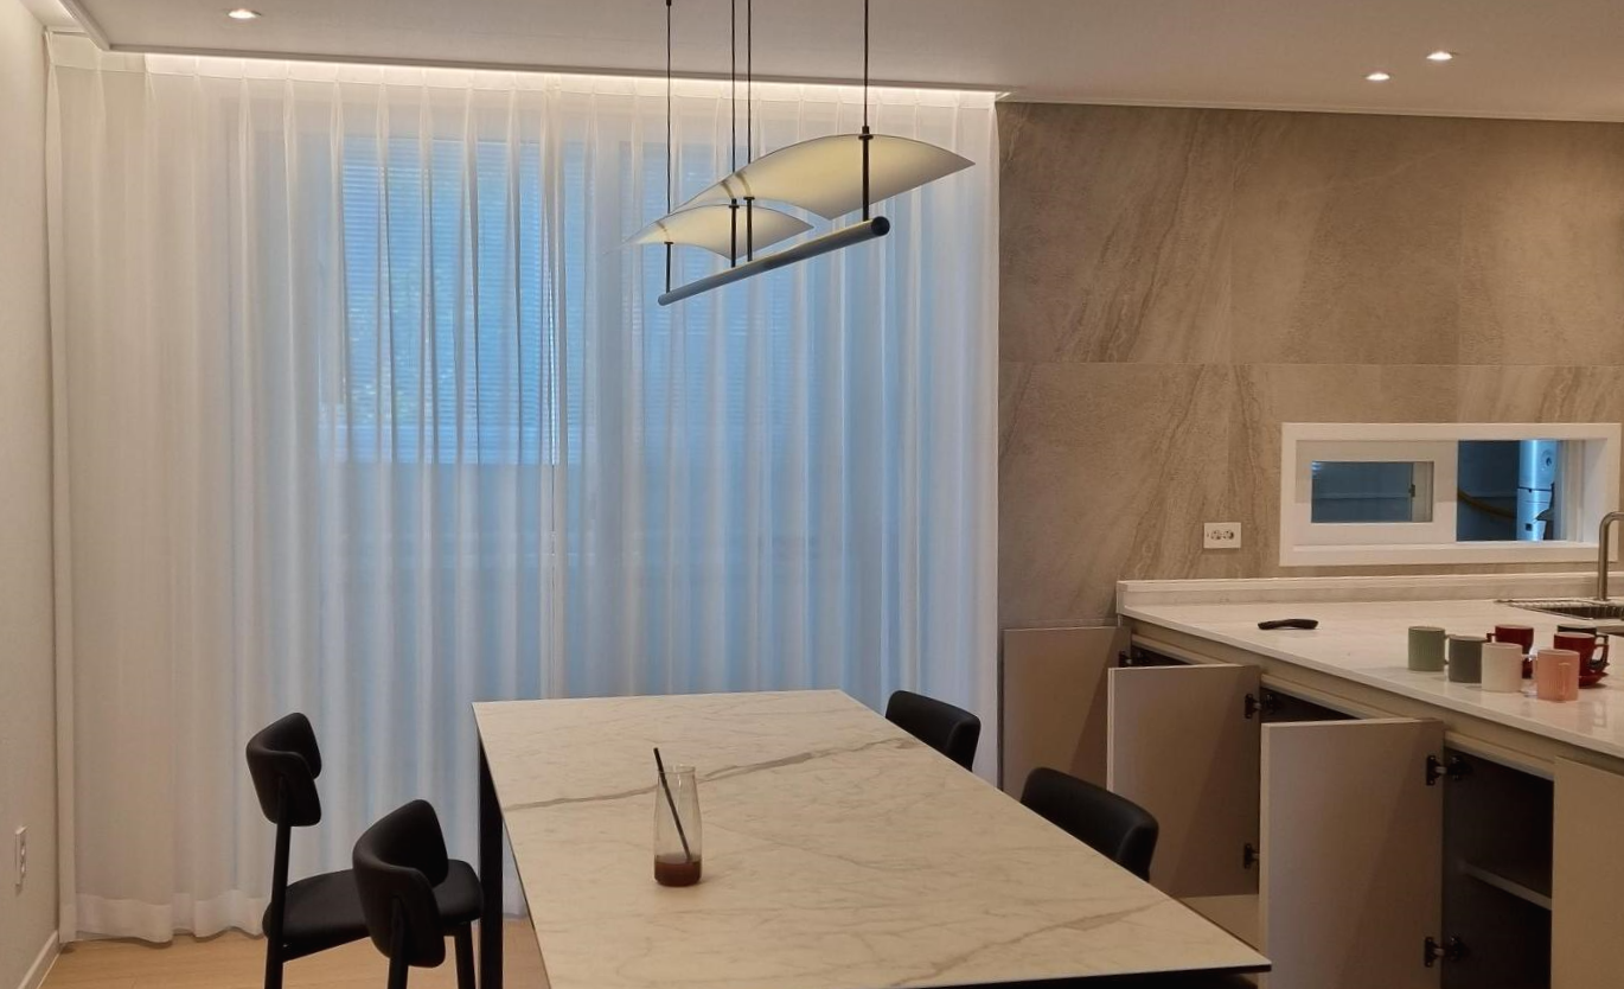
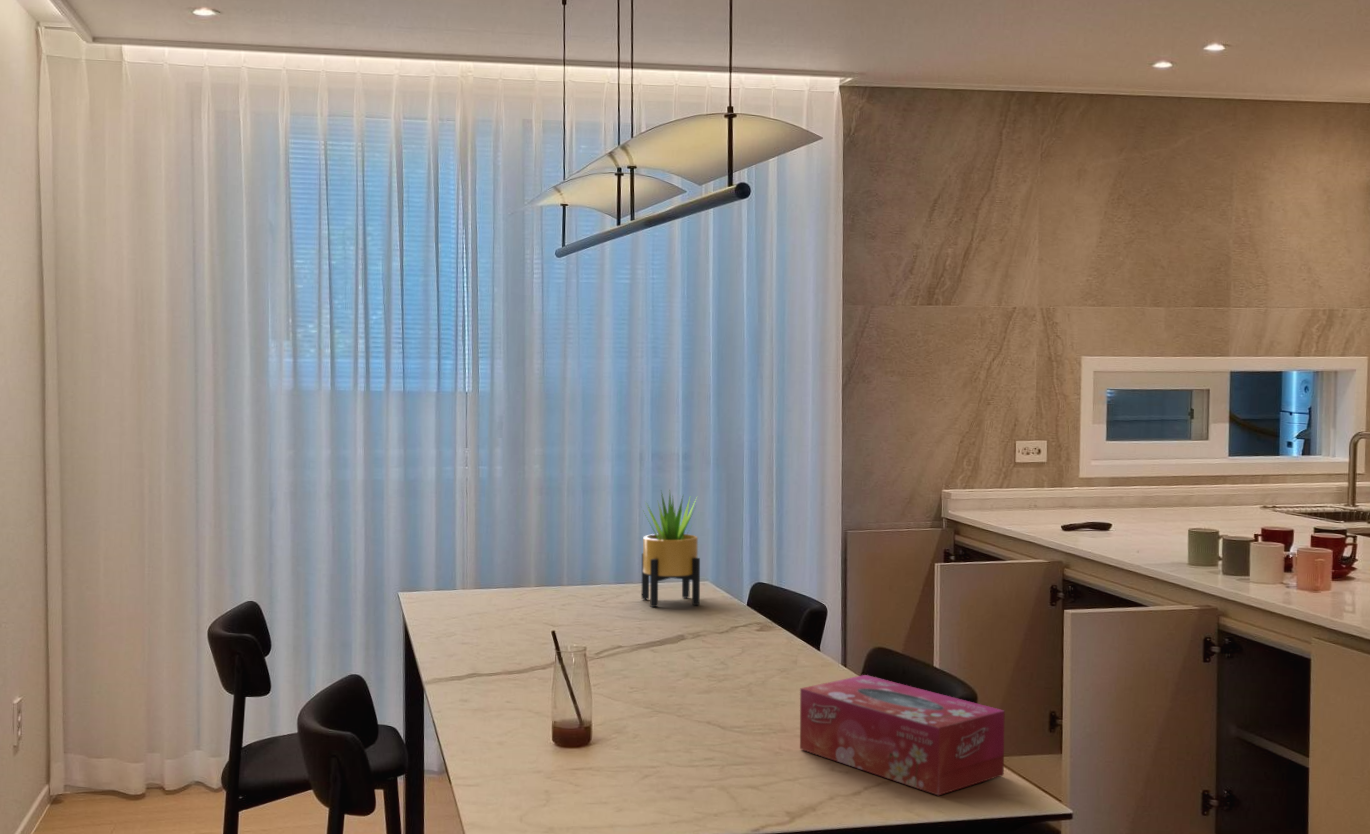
+ tissue box (898, 730)
+ potted plant (670, 546)
